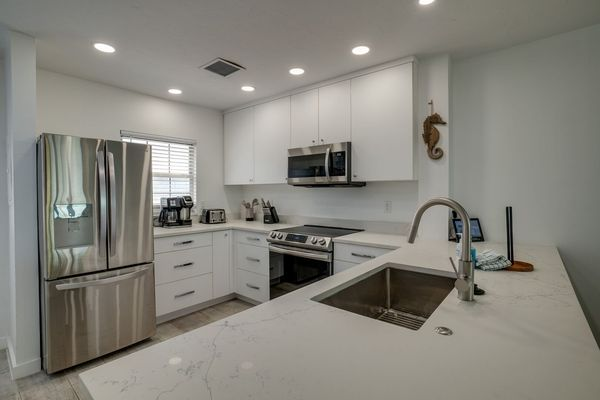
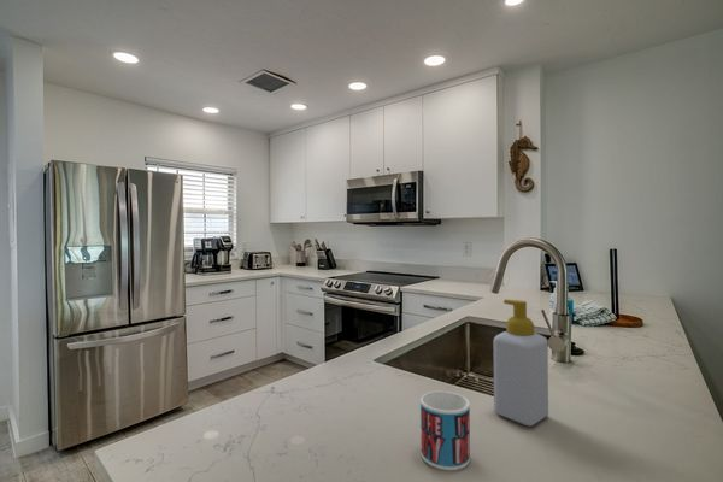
+ soap bottle (519, 358)
+ mug (440, 423)
